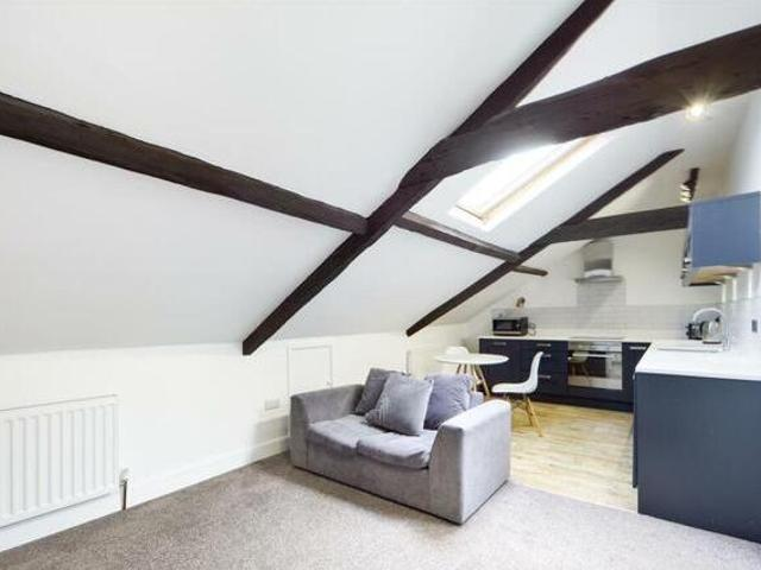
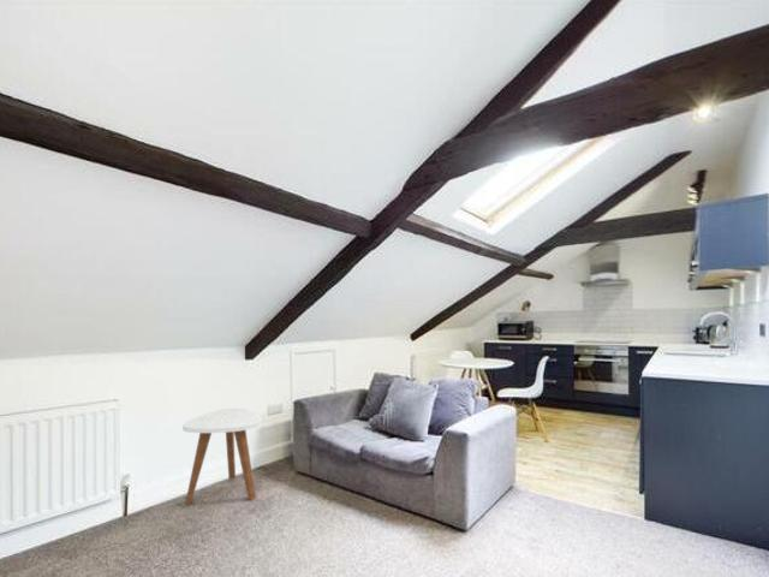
+ side table (227, 457)
